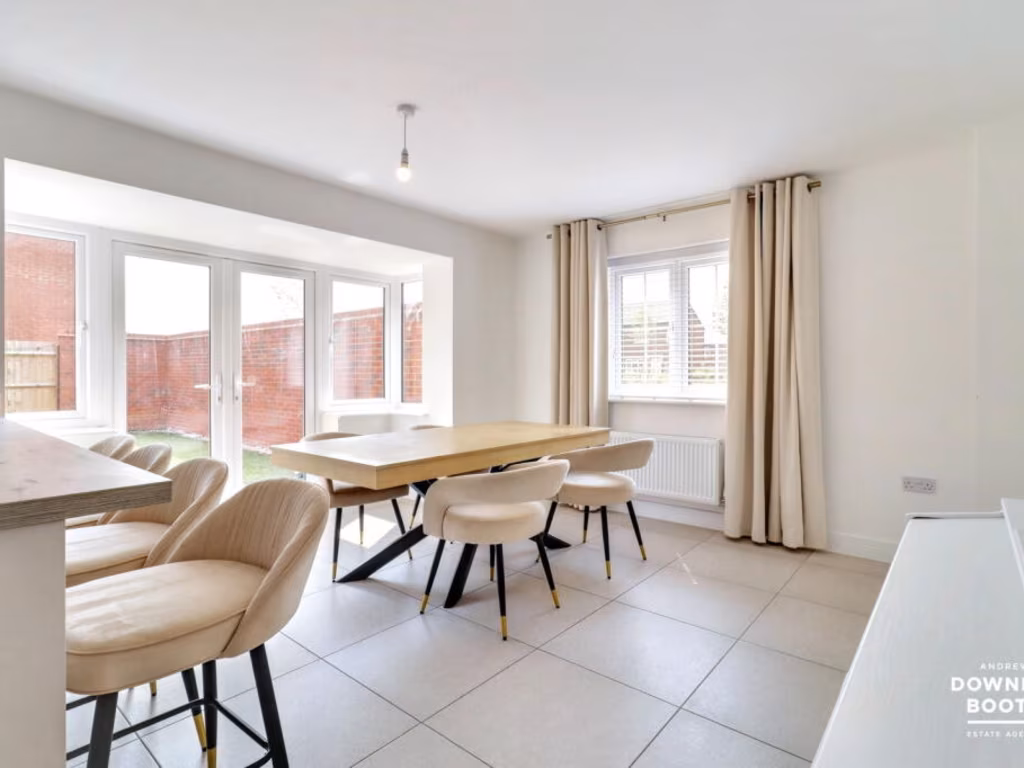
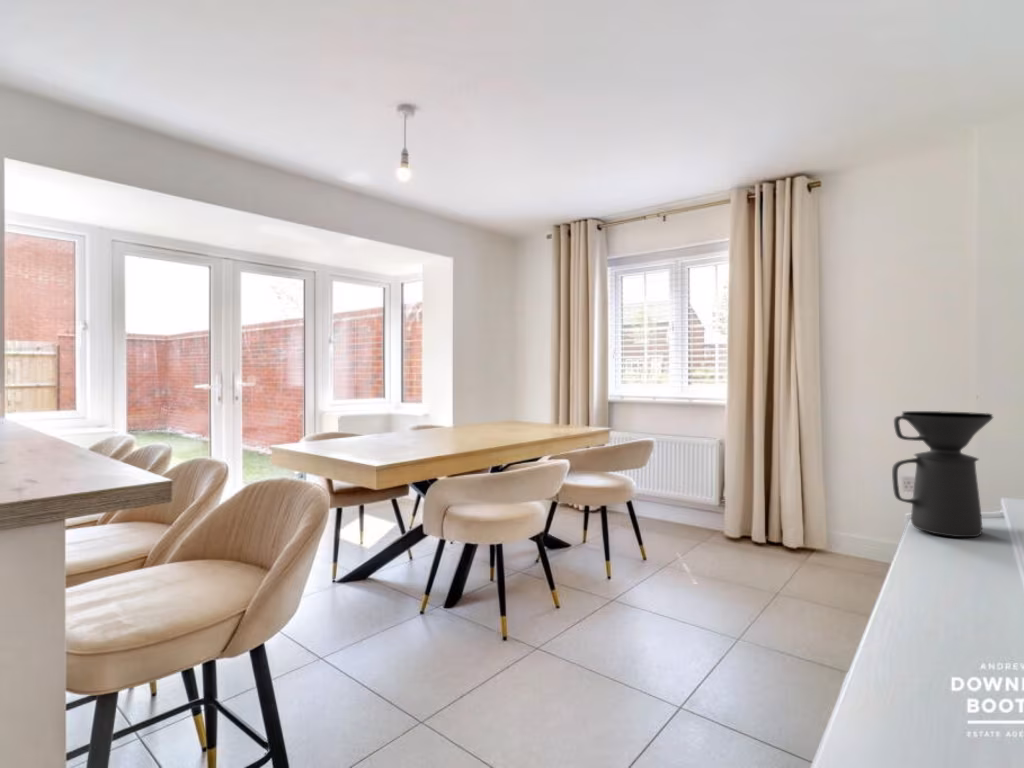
+ coffee maker (945, 471)
